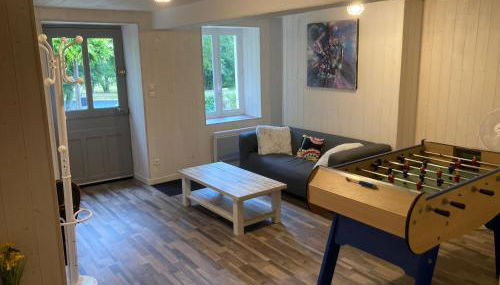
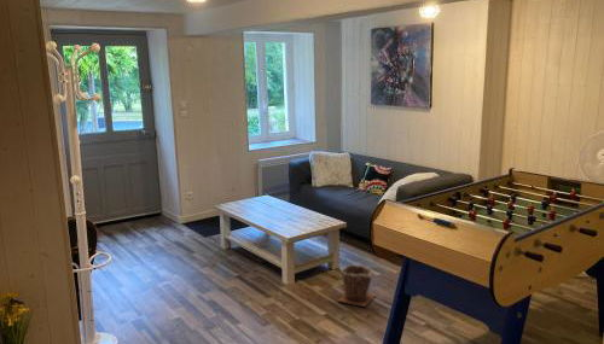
+ plant pot (356, 284)
